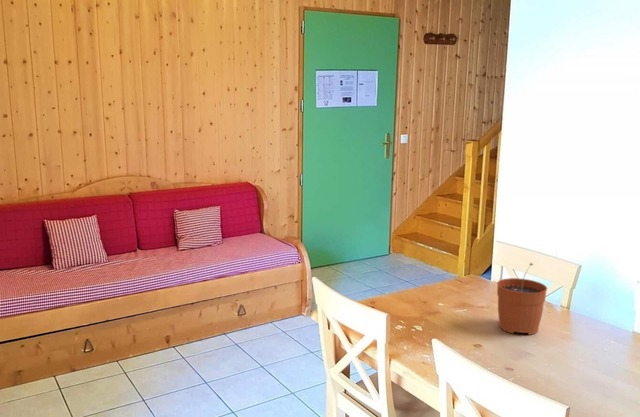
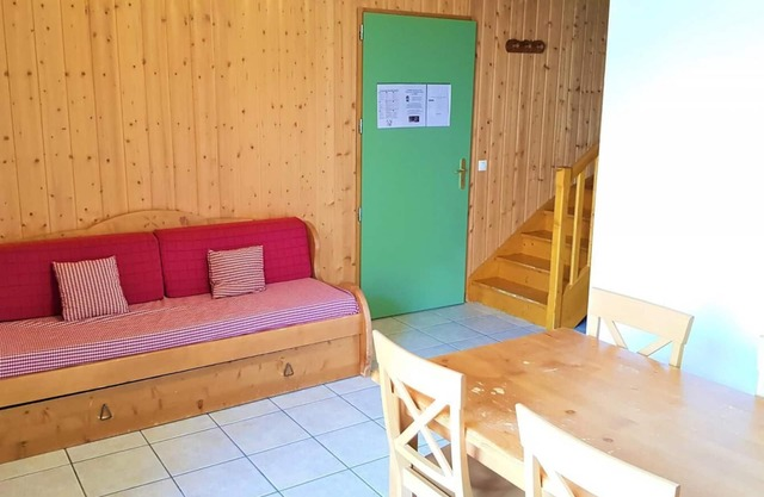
- plant pot (521, 296)
